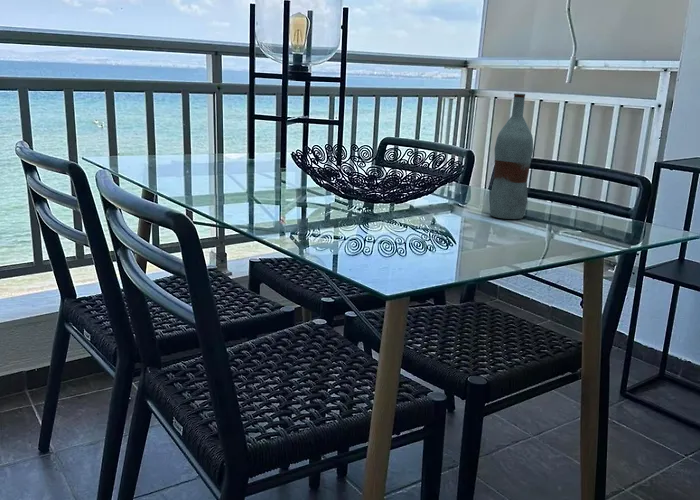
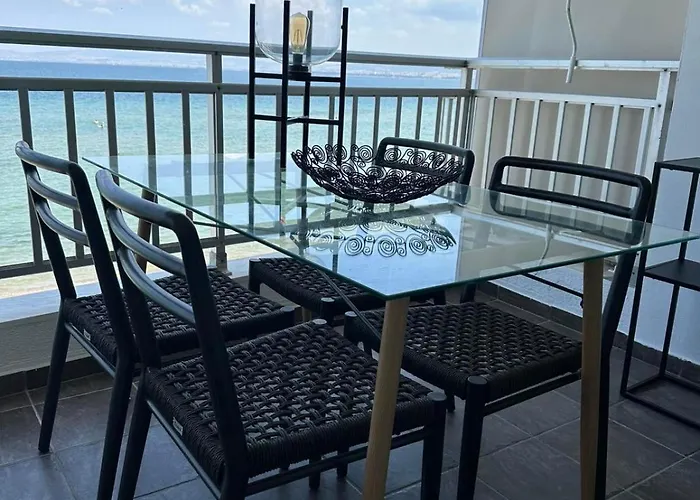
- bottle (513, 156)
